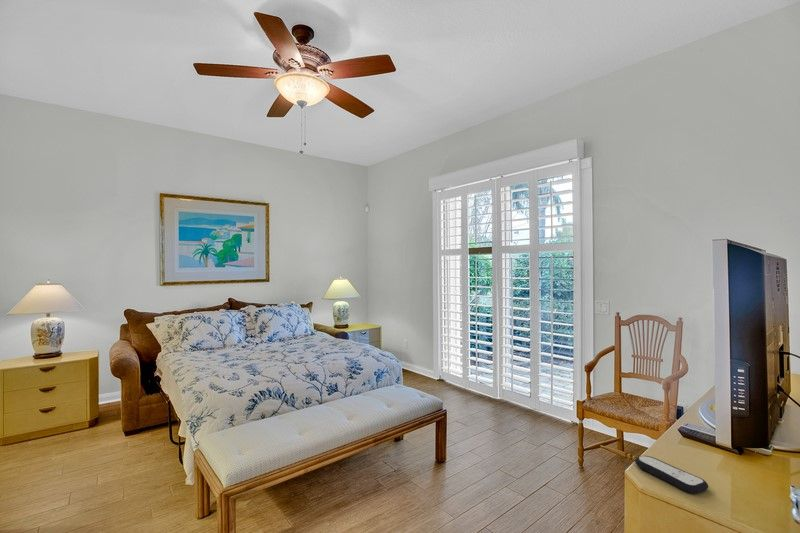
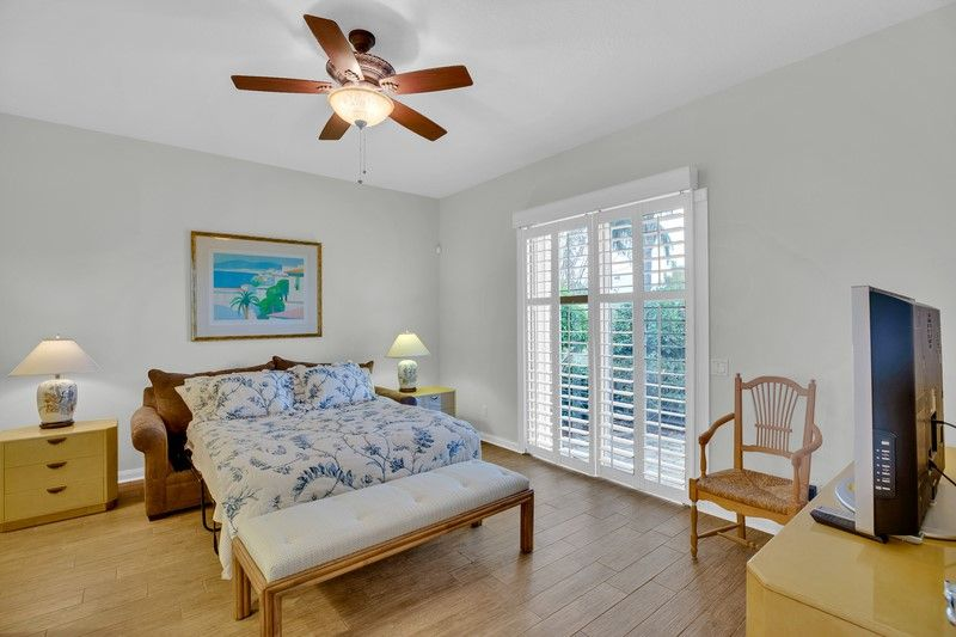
- remote control (668, 472)
